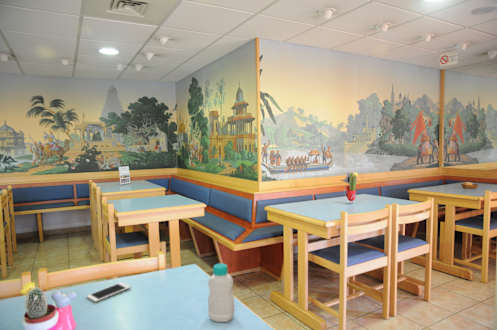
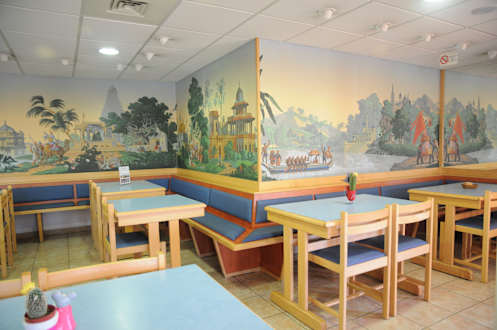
- cell phone (109, 291)
- bottle (220, 291)
